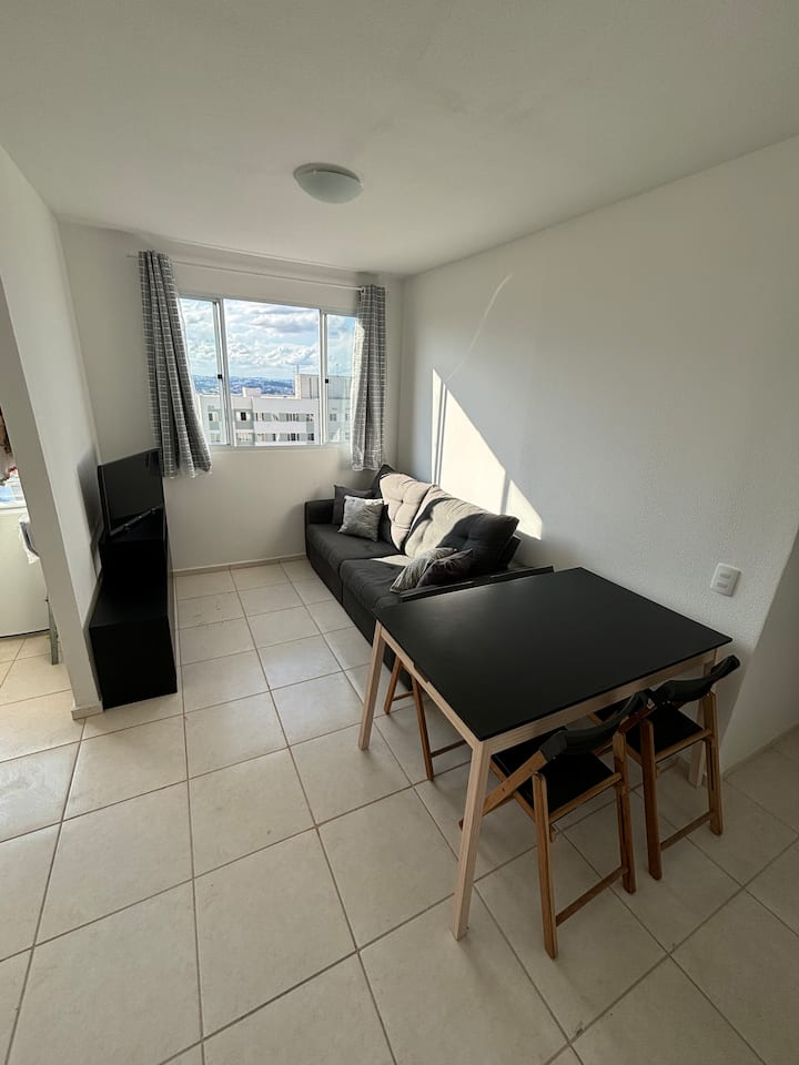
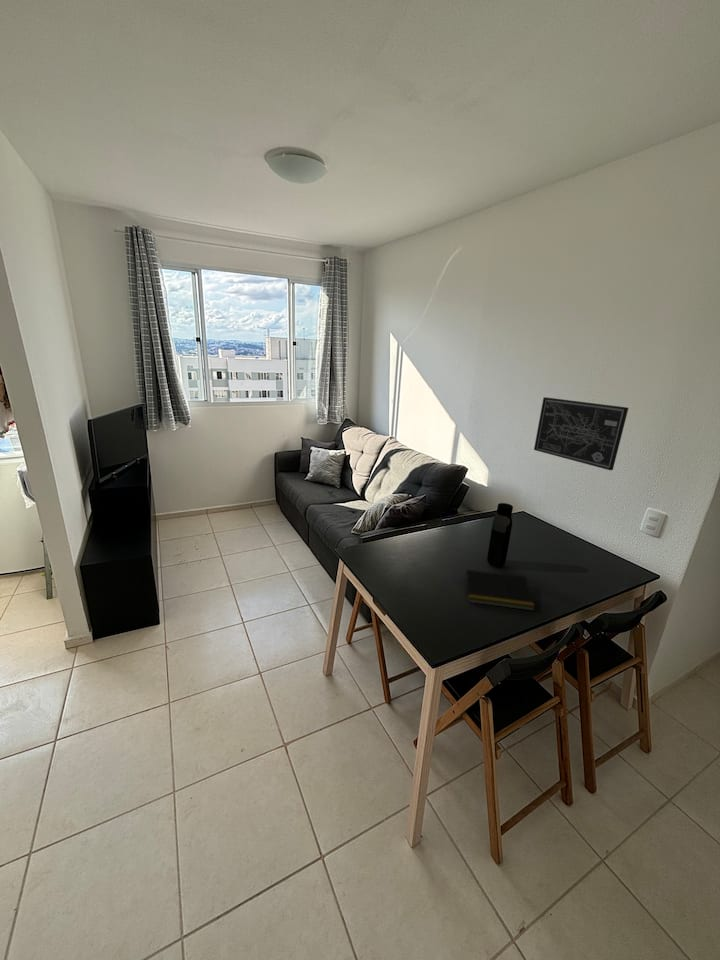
+ notepad (498, 588)
+ wall art (575, 431)
+ water bottle (500, 535)
